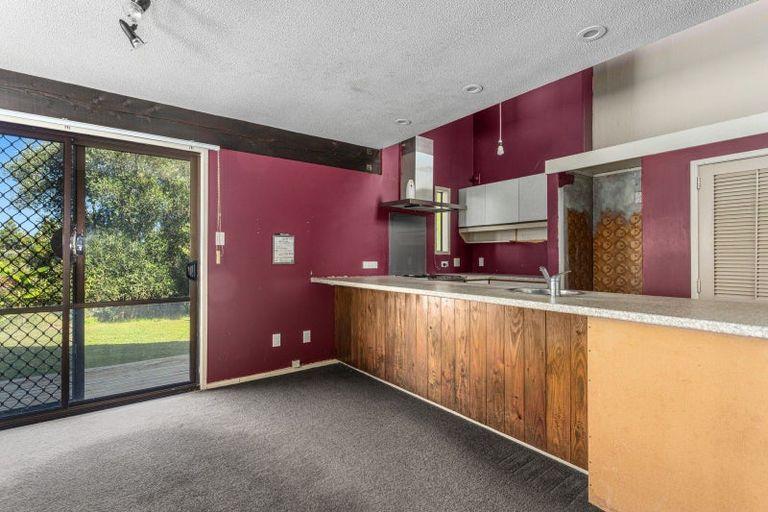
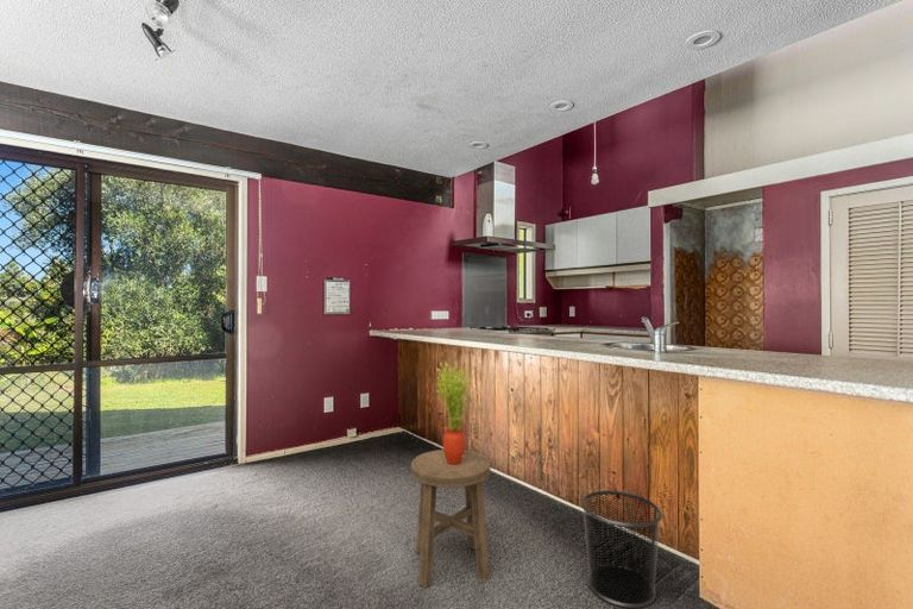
+ potted plant (454, 413)
+ waste bin (621, 546)
+ stool (453, 515)
